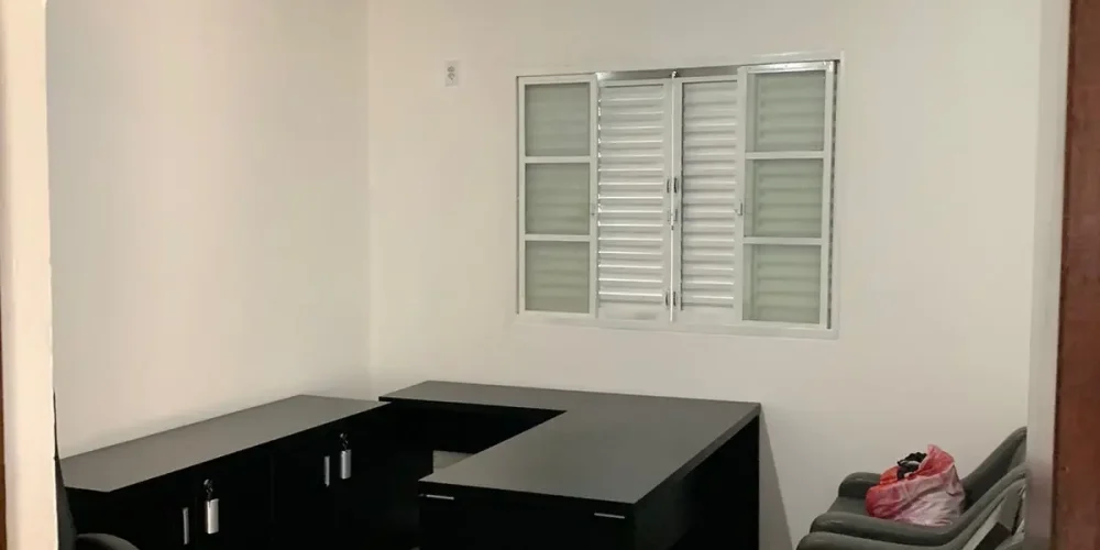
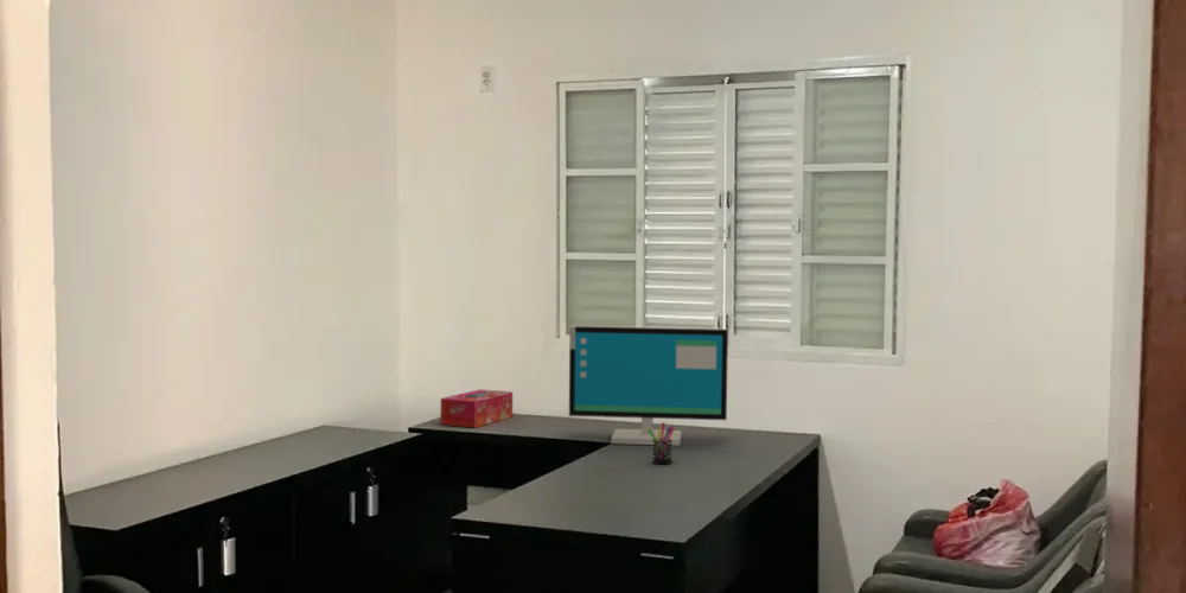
+ pen holder (659, 441)
+ tissue box (477, 407)
+ computer monitor (648, 383)
